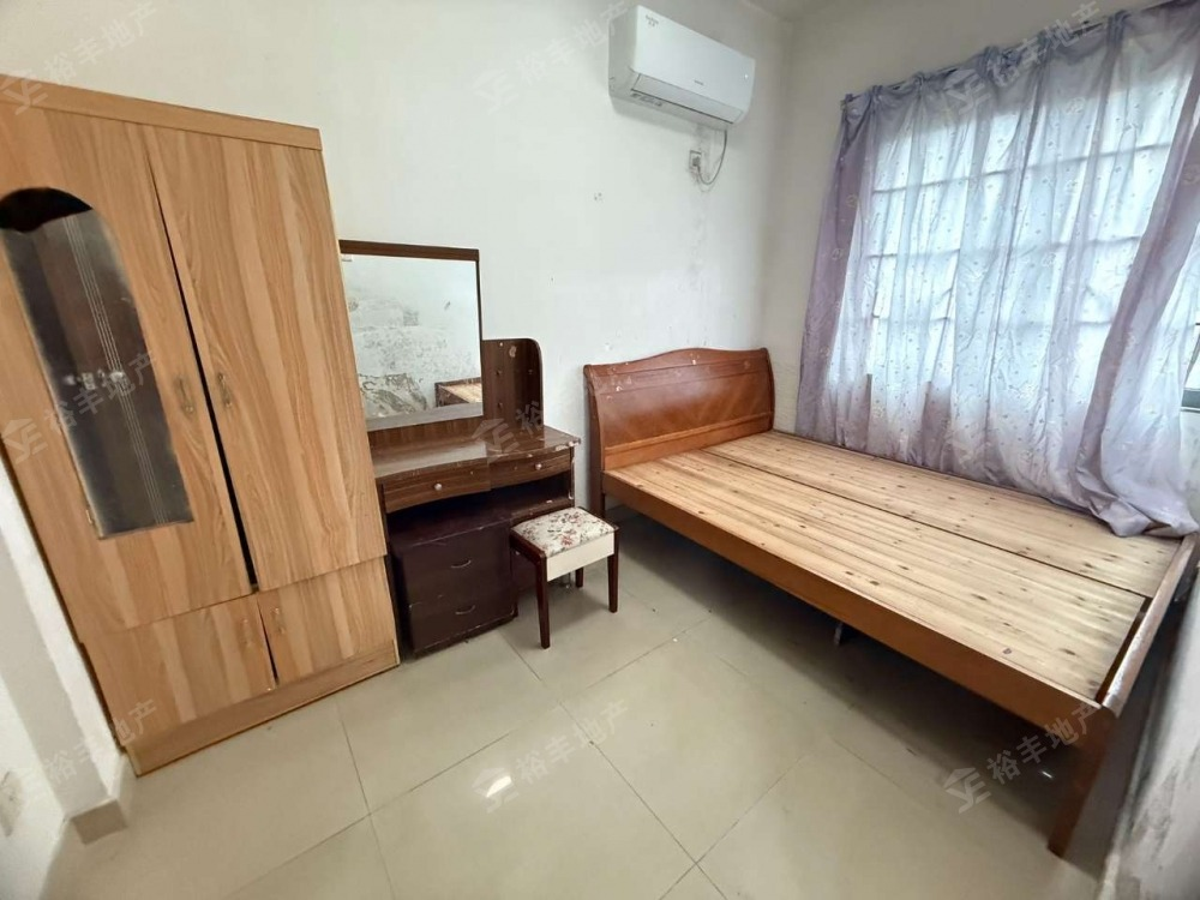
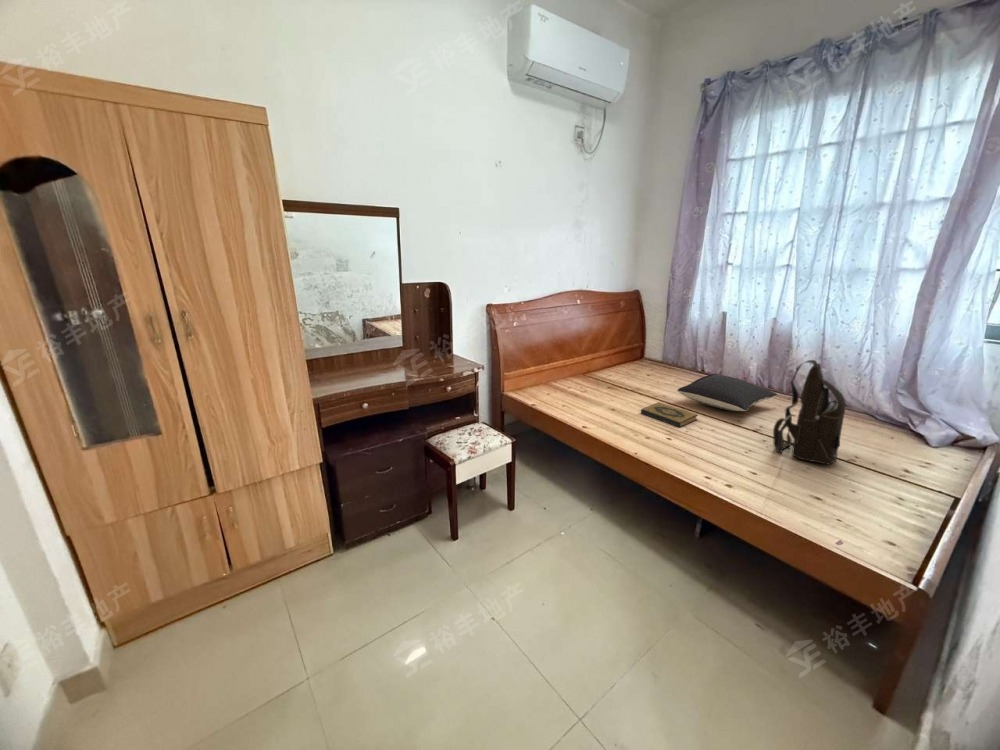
+ shoulder bag (812, 411)
+ pillow (726, 392)
+ hardback book (668, 414)
